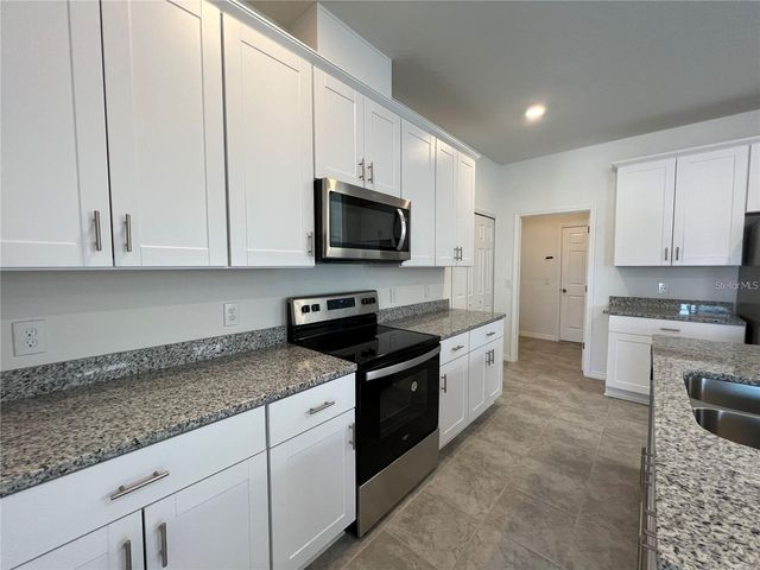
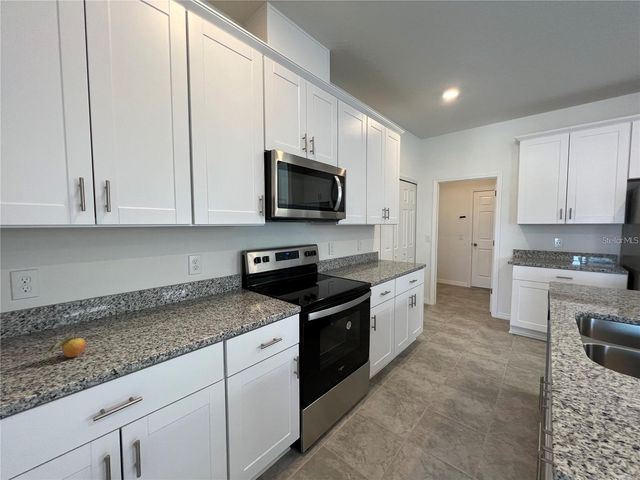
+ fruit (66, 345)
